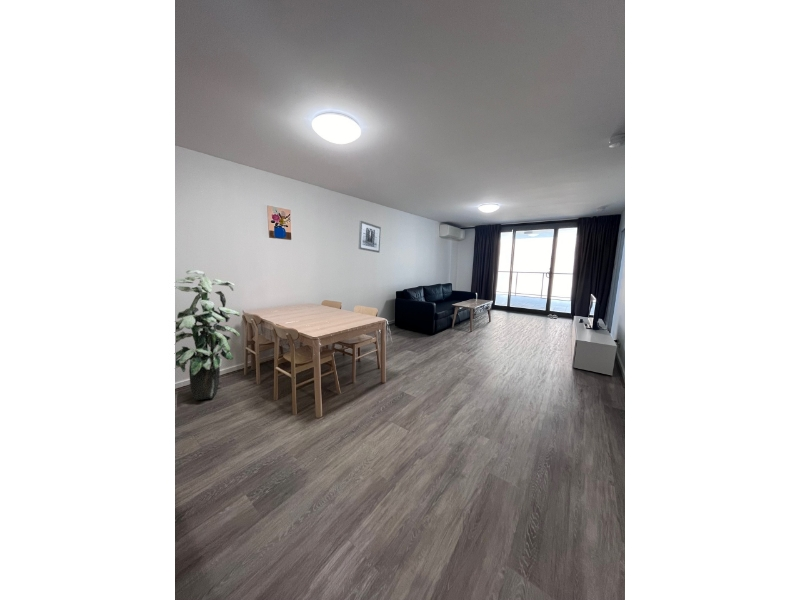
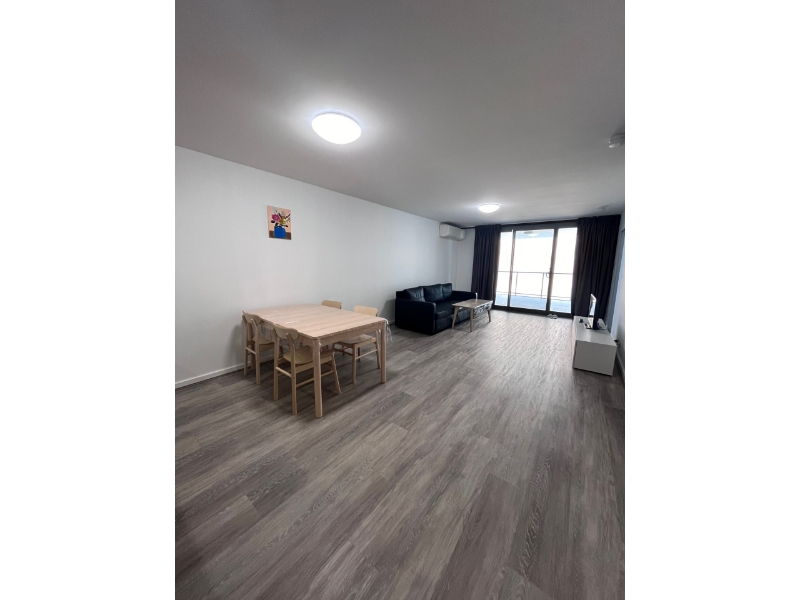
- indoor plant (201, 334)
- wall art (370, 237)
